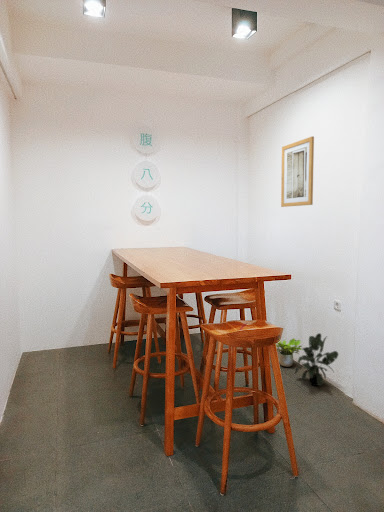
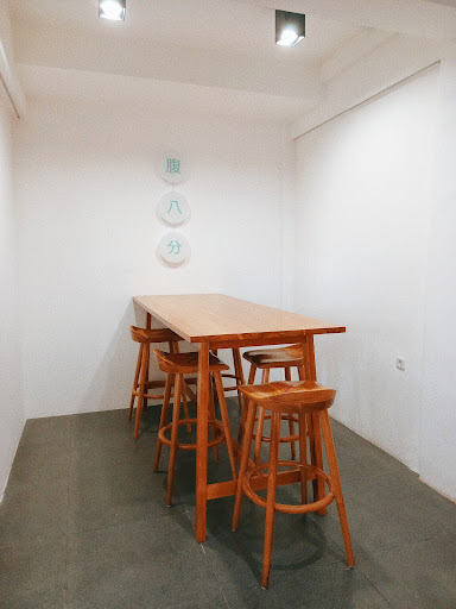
- wall art (296, 174)
- potted plant (287, 351)
- potted plant (312, 359)
